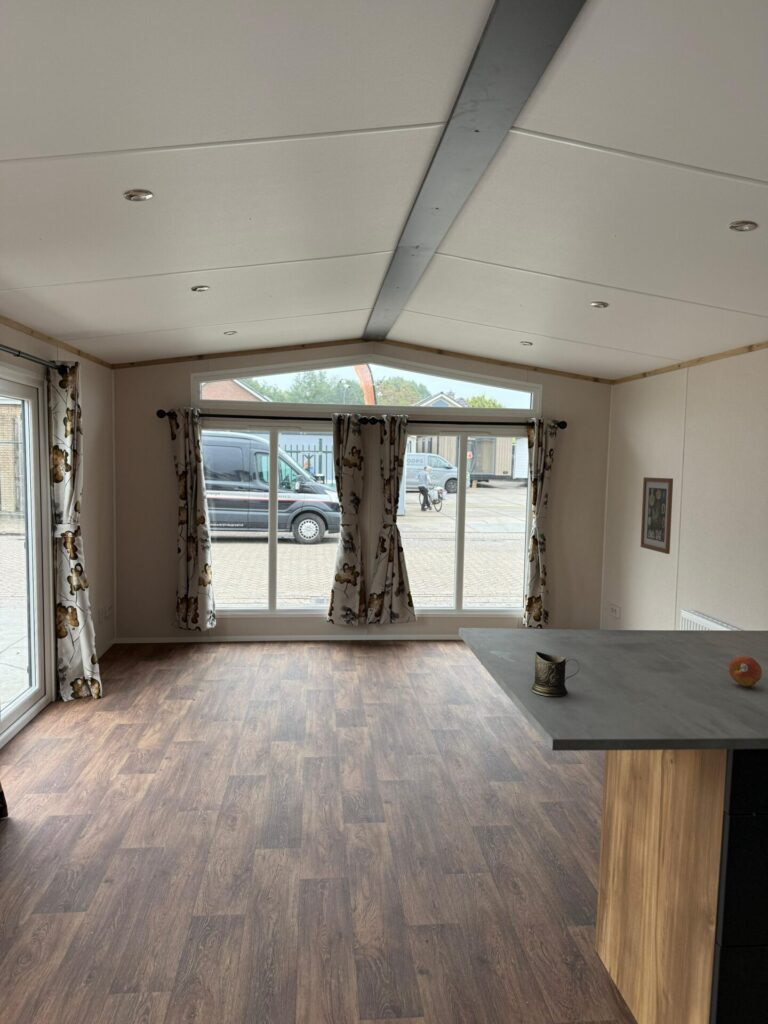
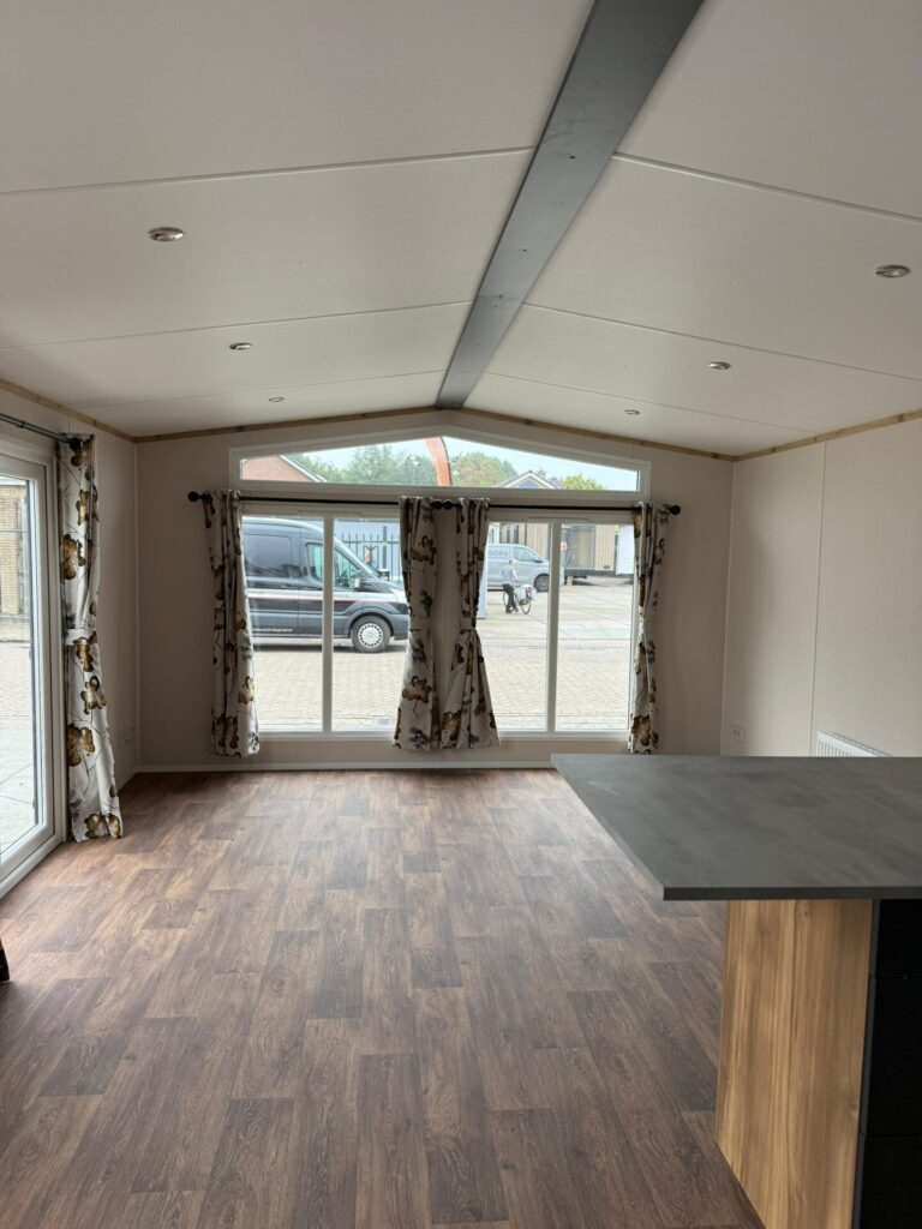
- fruit (745, 671)
- wall art (656, 514)
- mug (555, 672)
